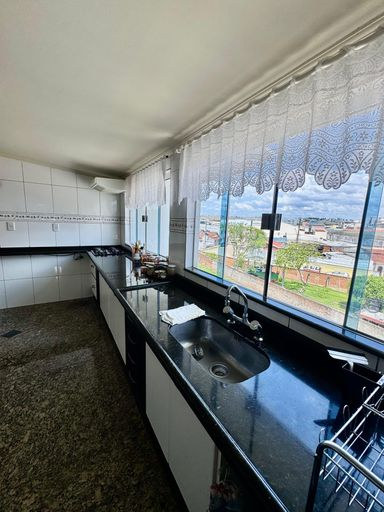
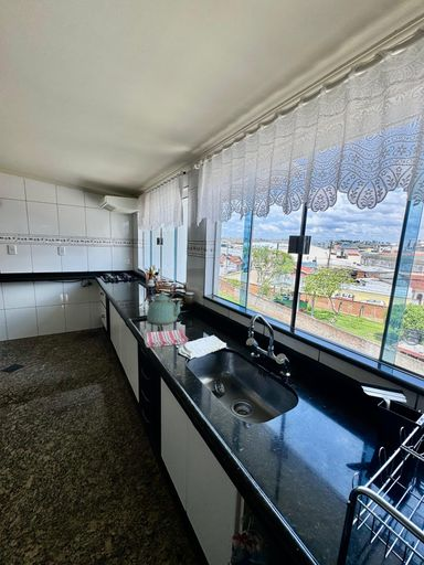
+ kettle (165, 303)
+ dish towel (165, 337)
